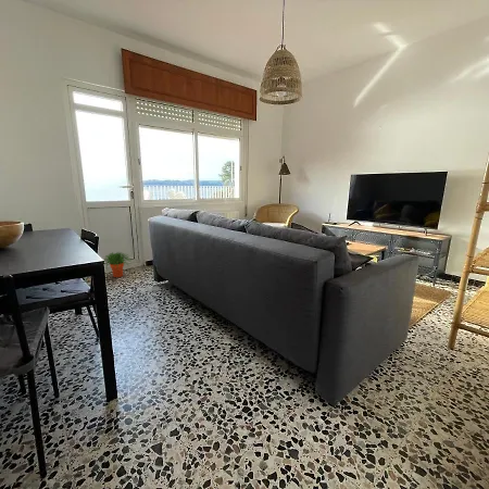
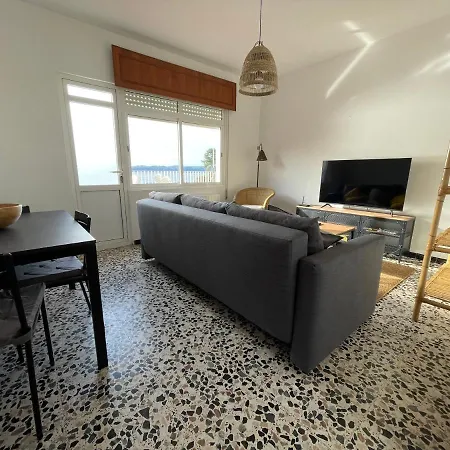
- potted plant (116, 264)
